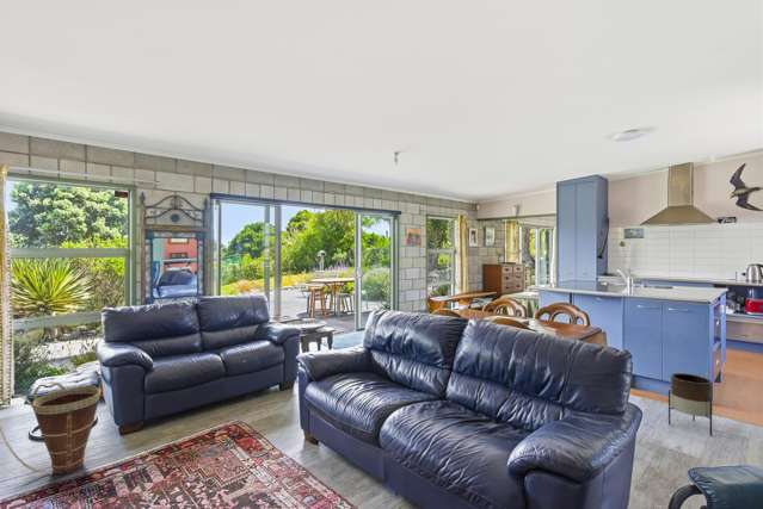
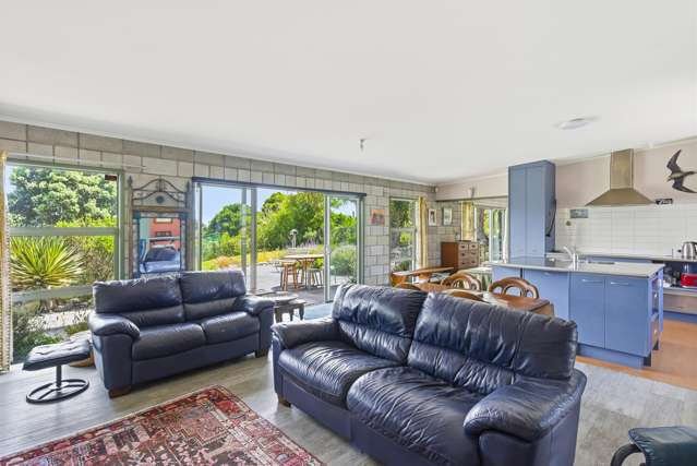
- basket (51, 428)
- planter (689, 402)
